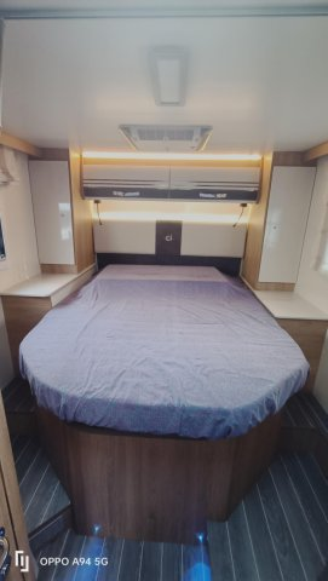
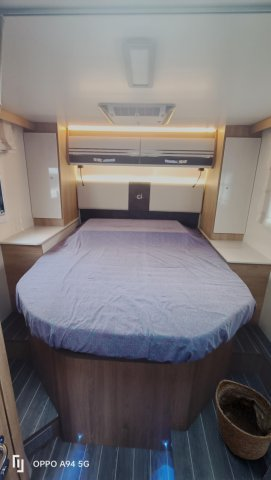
+ basket (242, 418)
